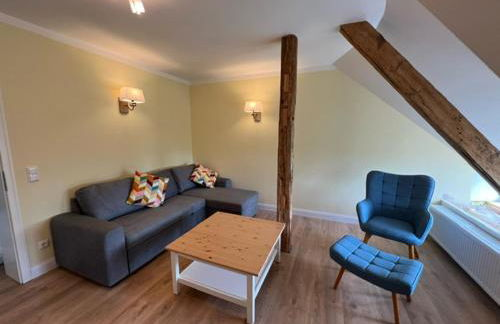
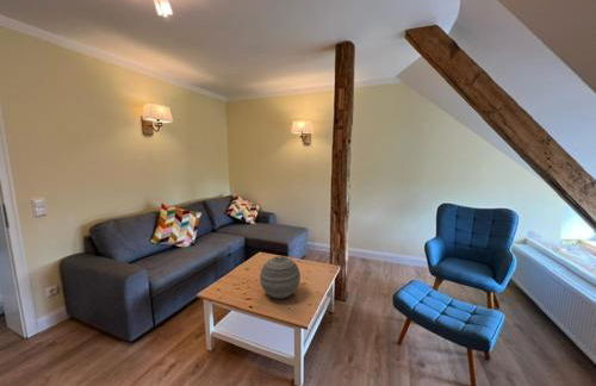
+ decorative orb (280, 275)
